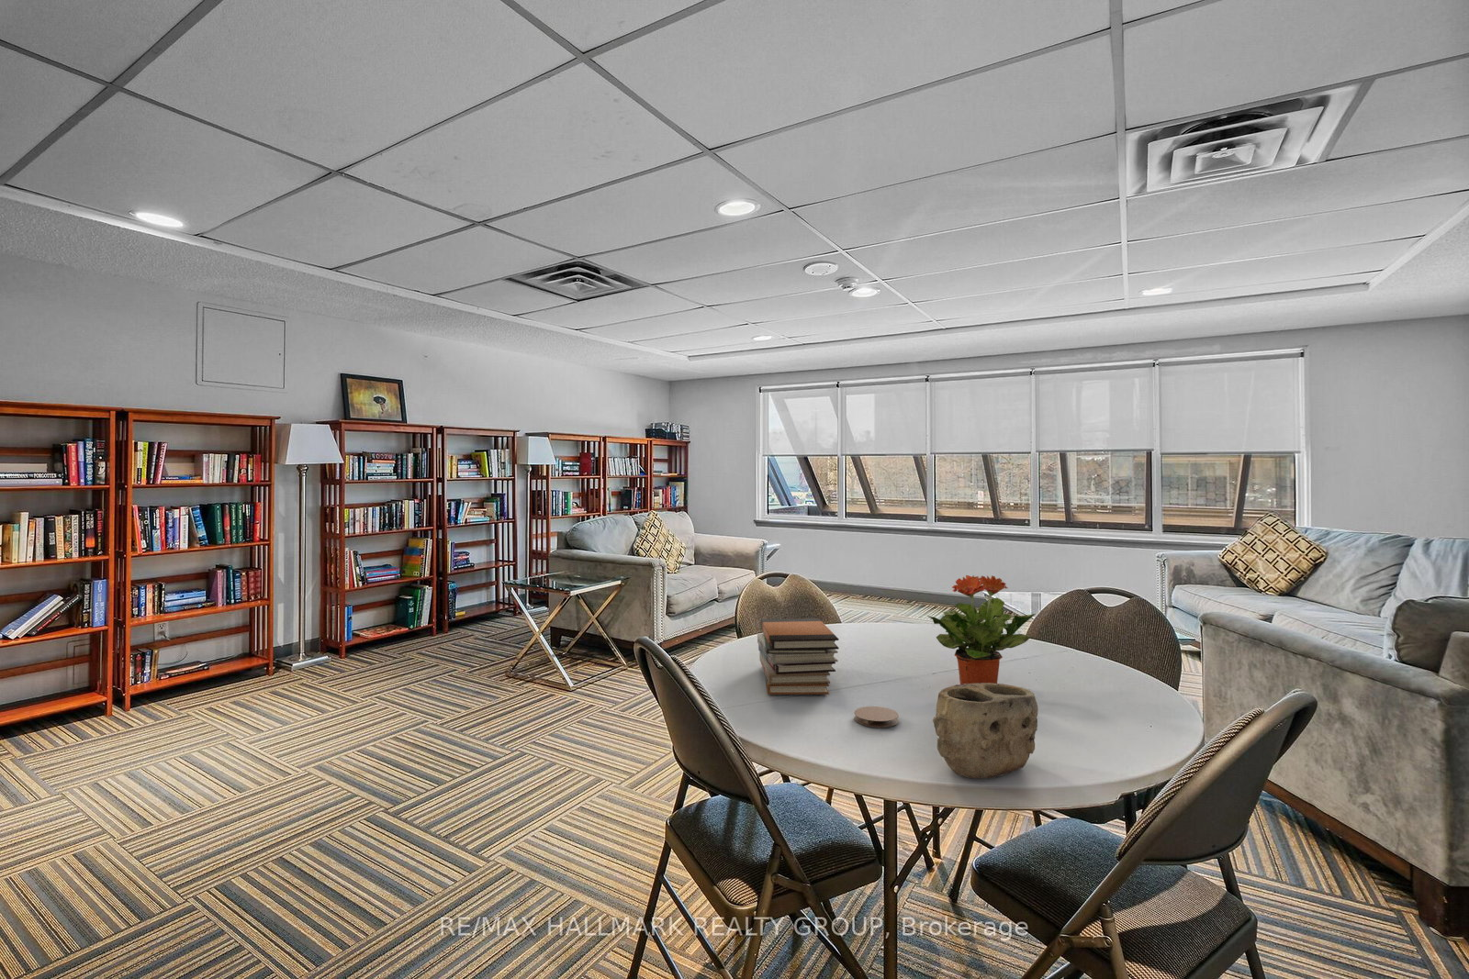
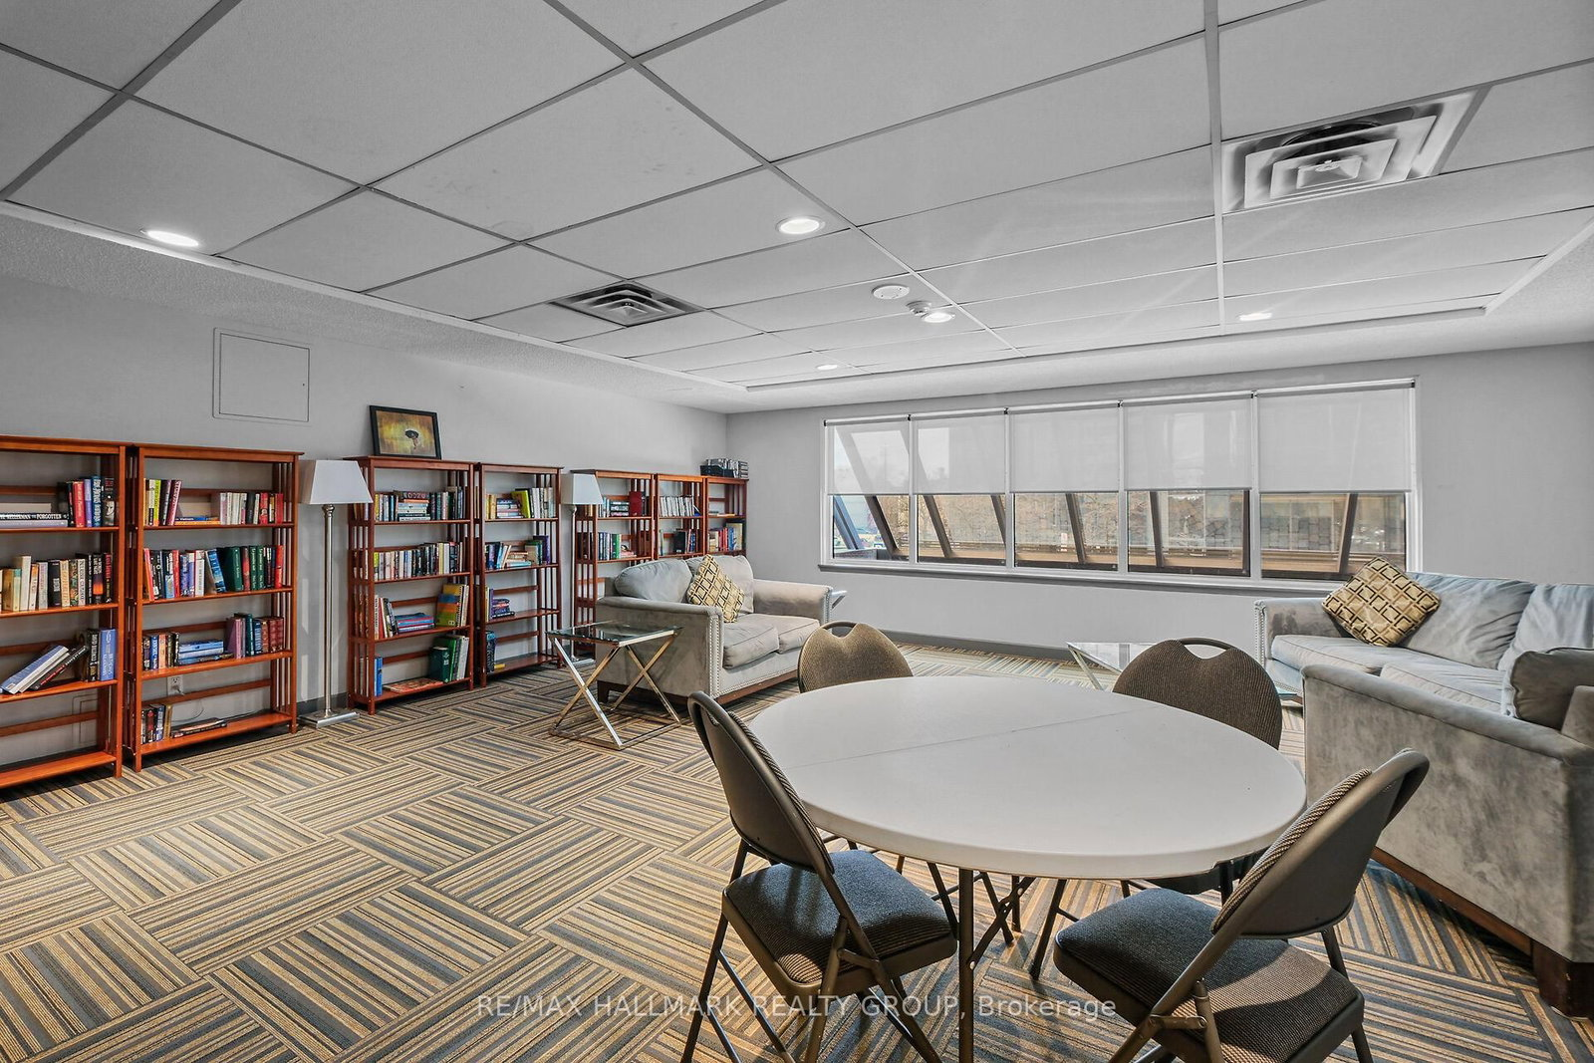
- potted plant (980, 632)
- coaster (875, 716)
- book stack (795, 653)
- bowl (985, 728)
